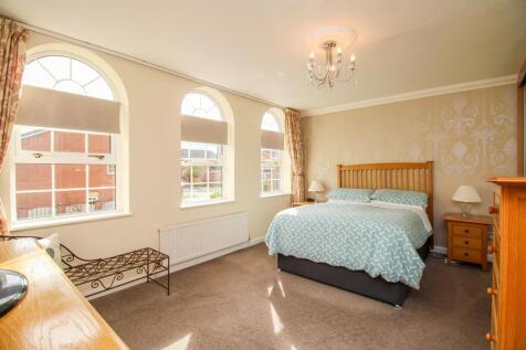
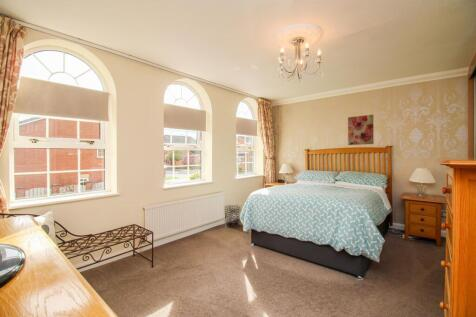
+ wall art (360, 130)
+ waste bin (232, 216)
